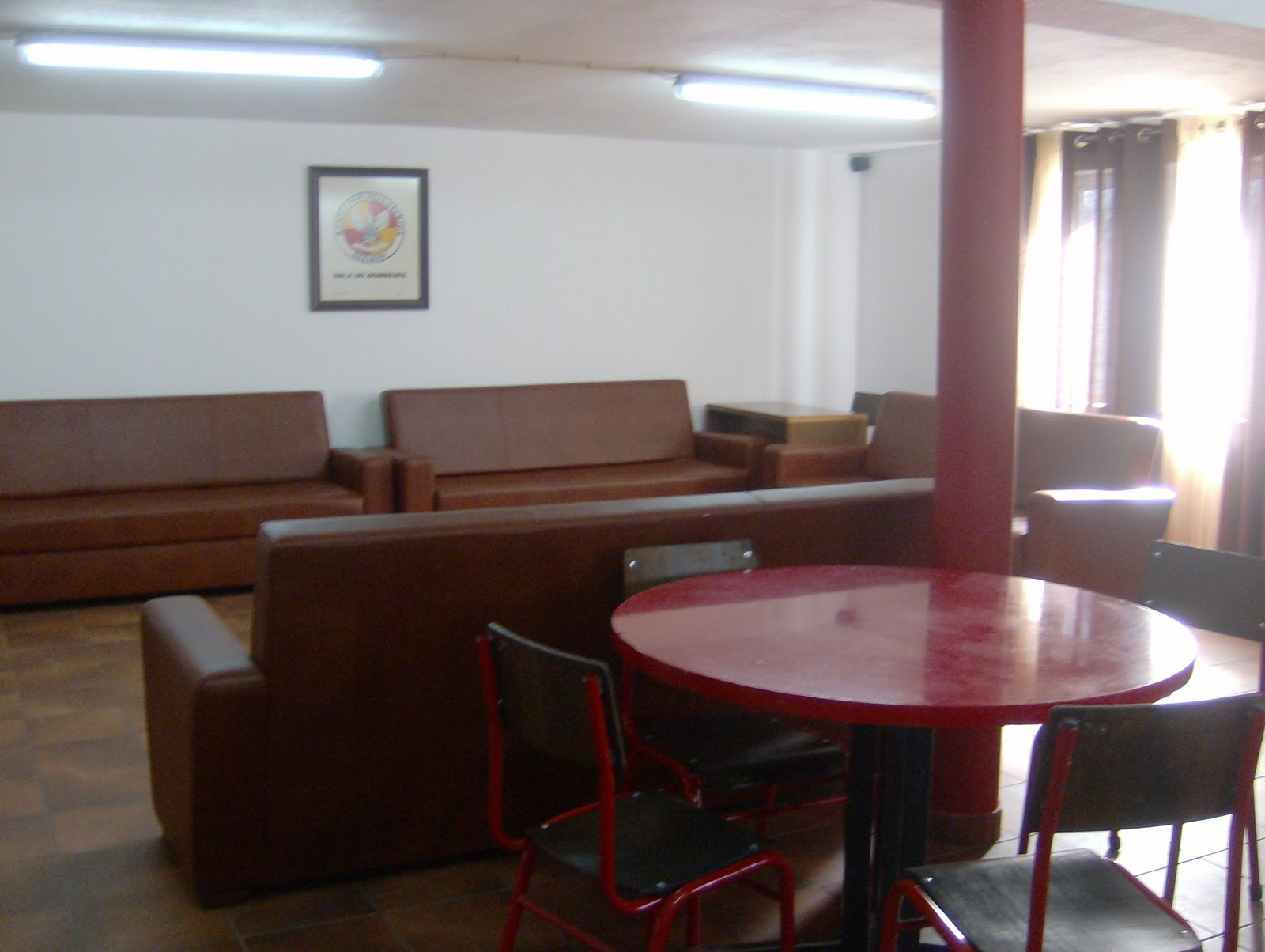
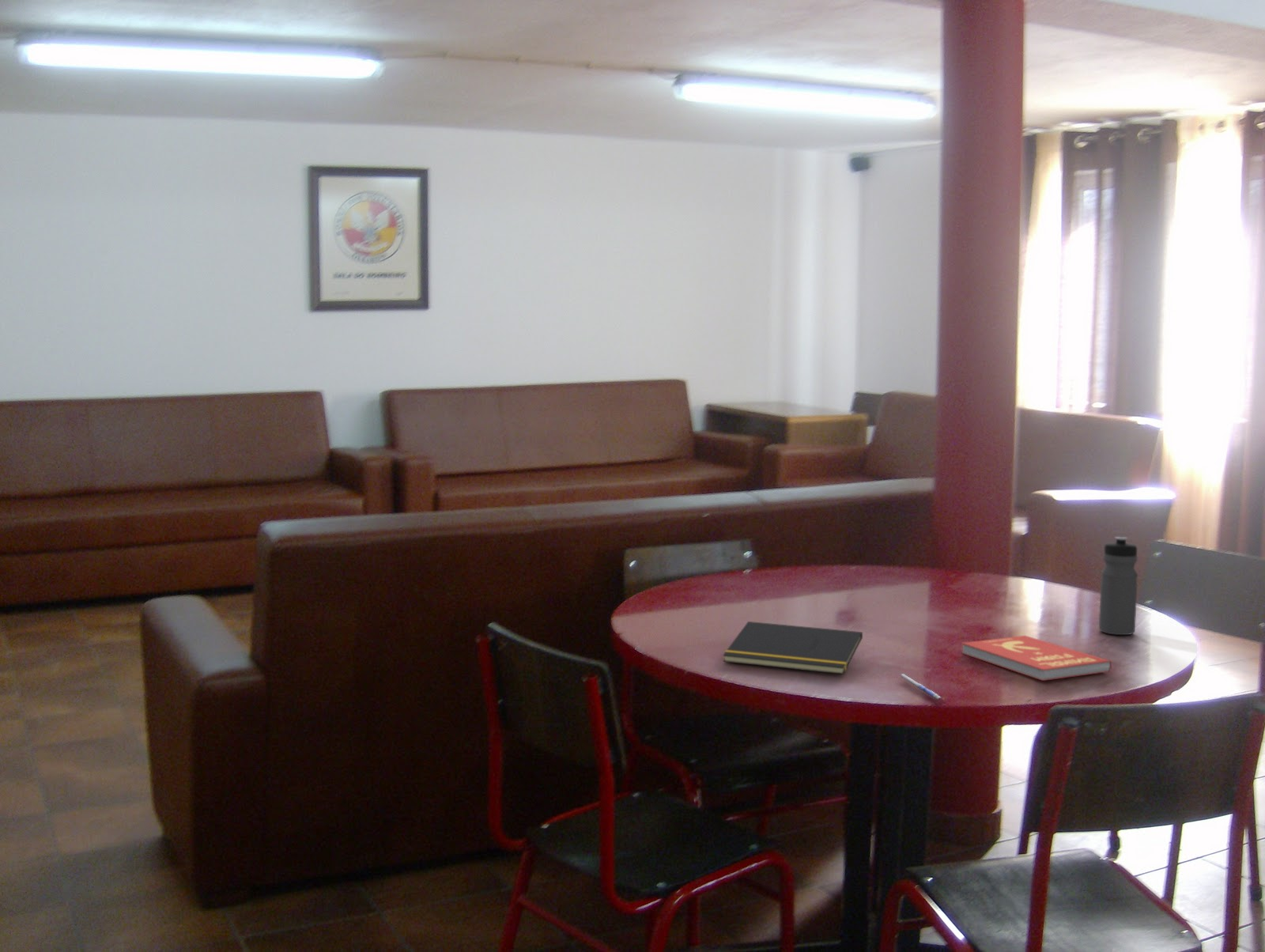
+ book (1034, 656)
+ pen (919, 686)
+ water bottle (1119, 584)
+ notepad (793, 646)
